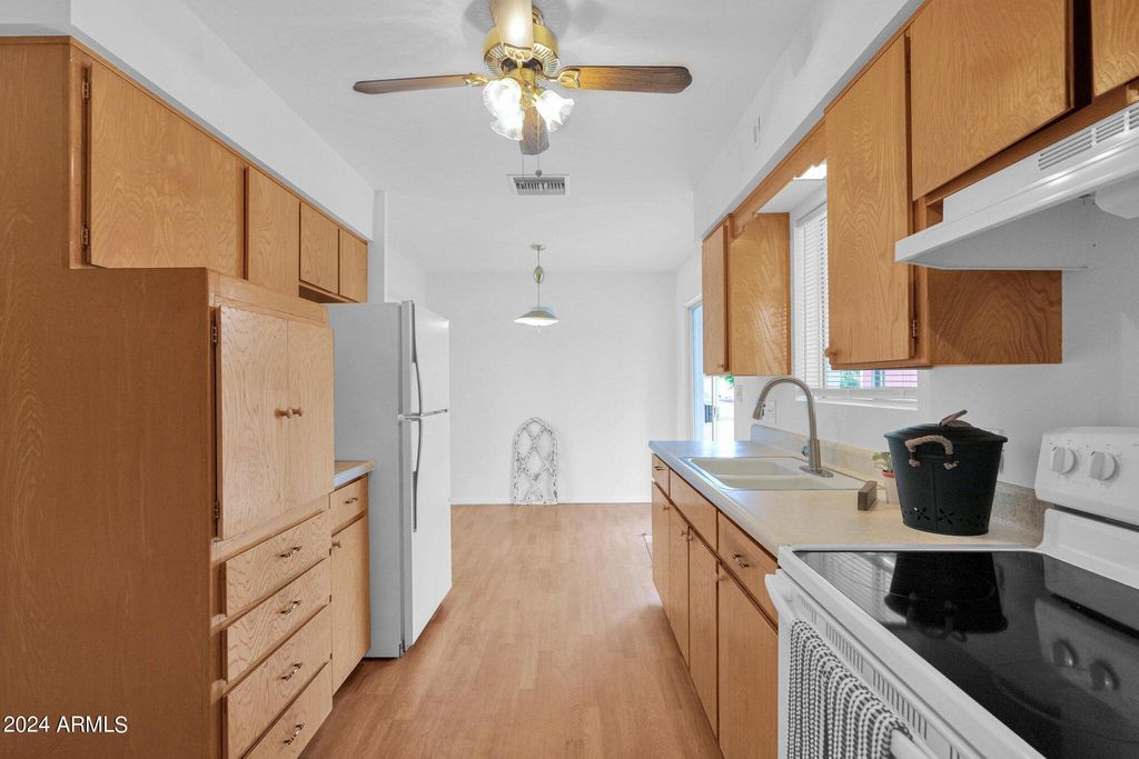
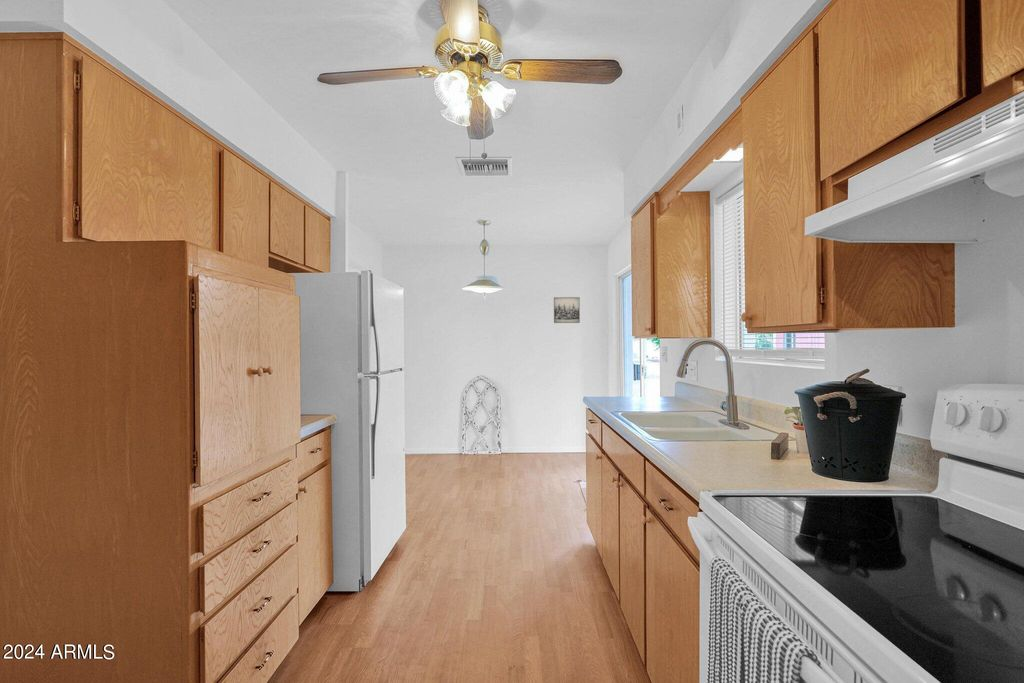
+ wall art (566, 310)
